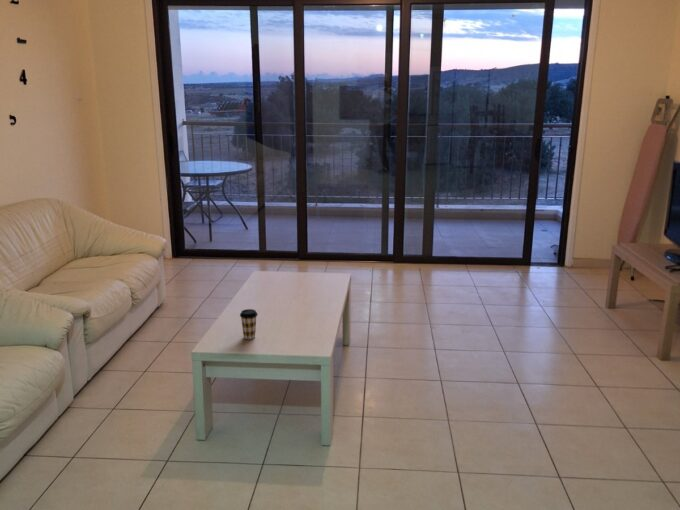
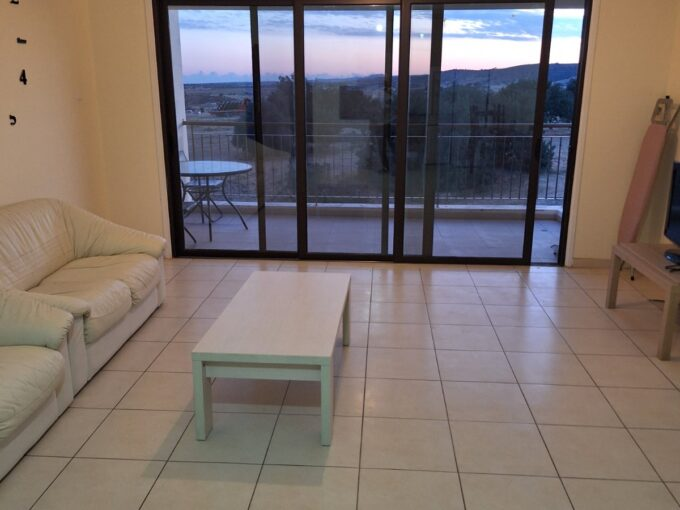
- coffee cup (249, 324)
